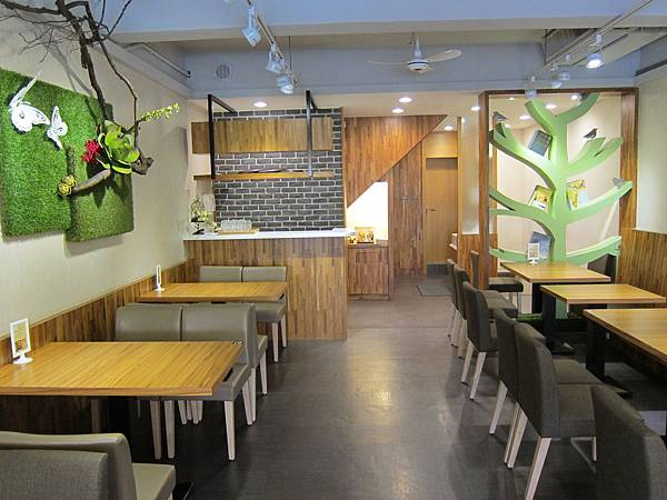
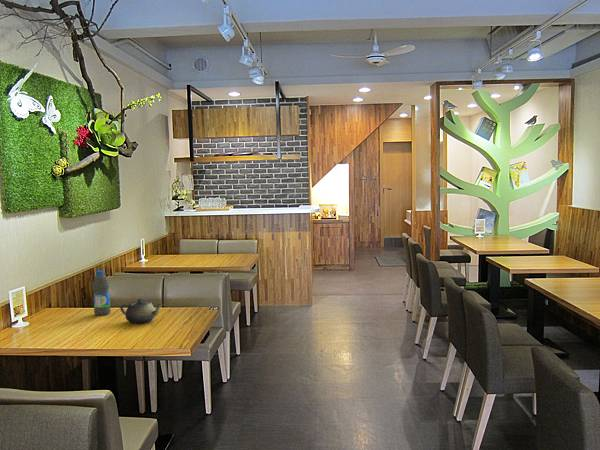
+ teapot (141, 310)
+ water bottle (101, 292)
